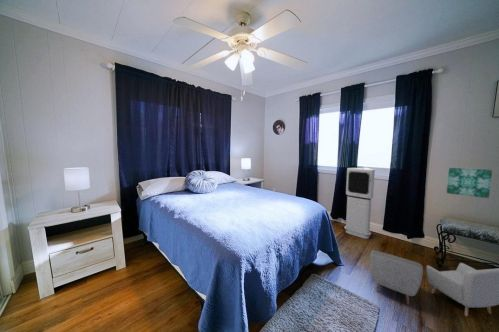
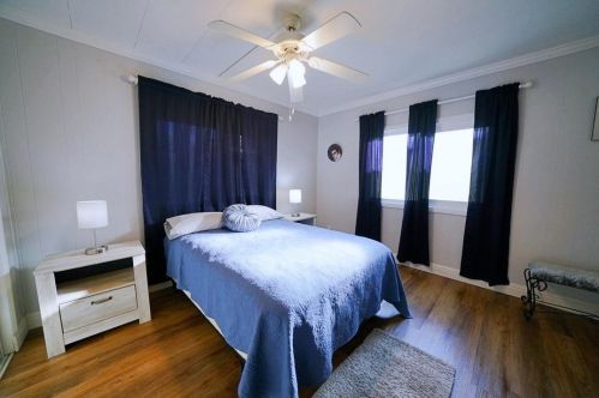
- air purifier (360, 200)
- armchair (421, 273)
- wall art (467, 182)
